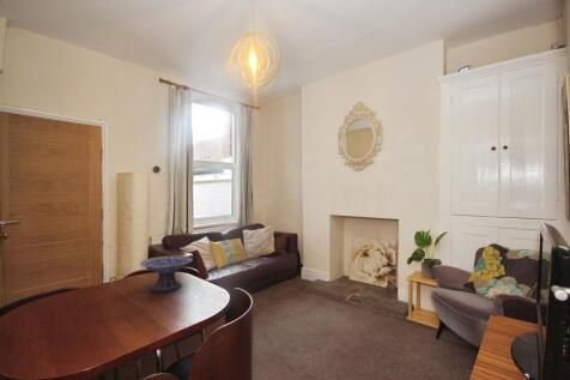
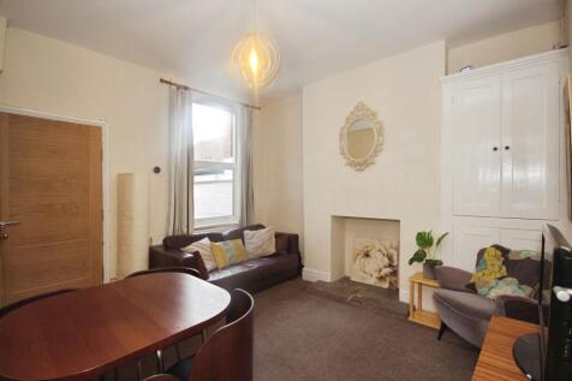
- decorative bowl (166, 273)
